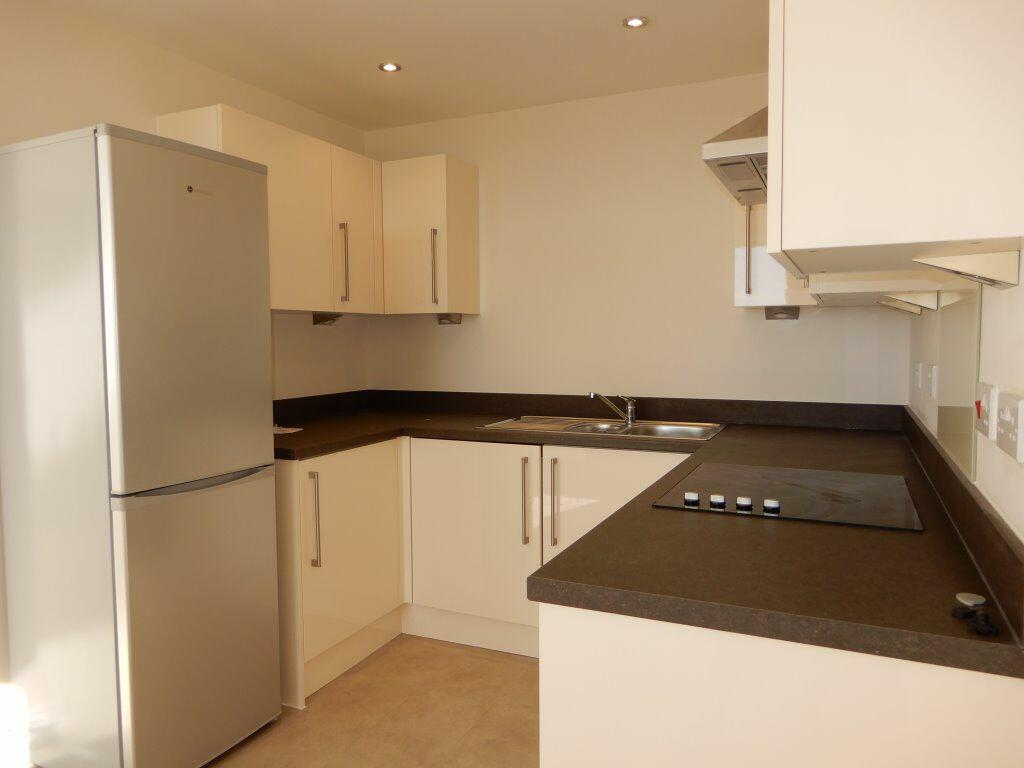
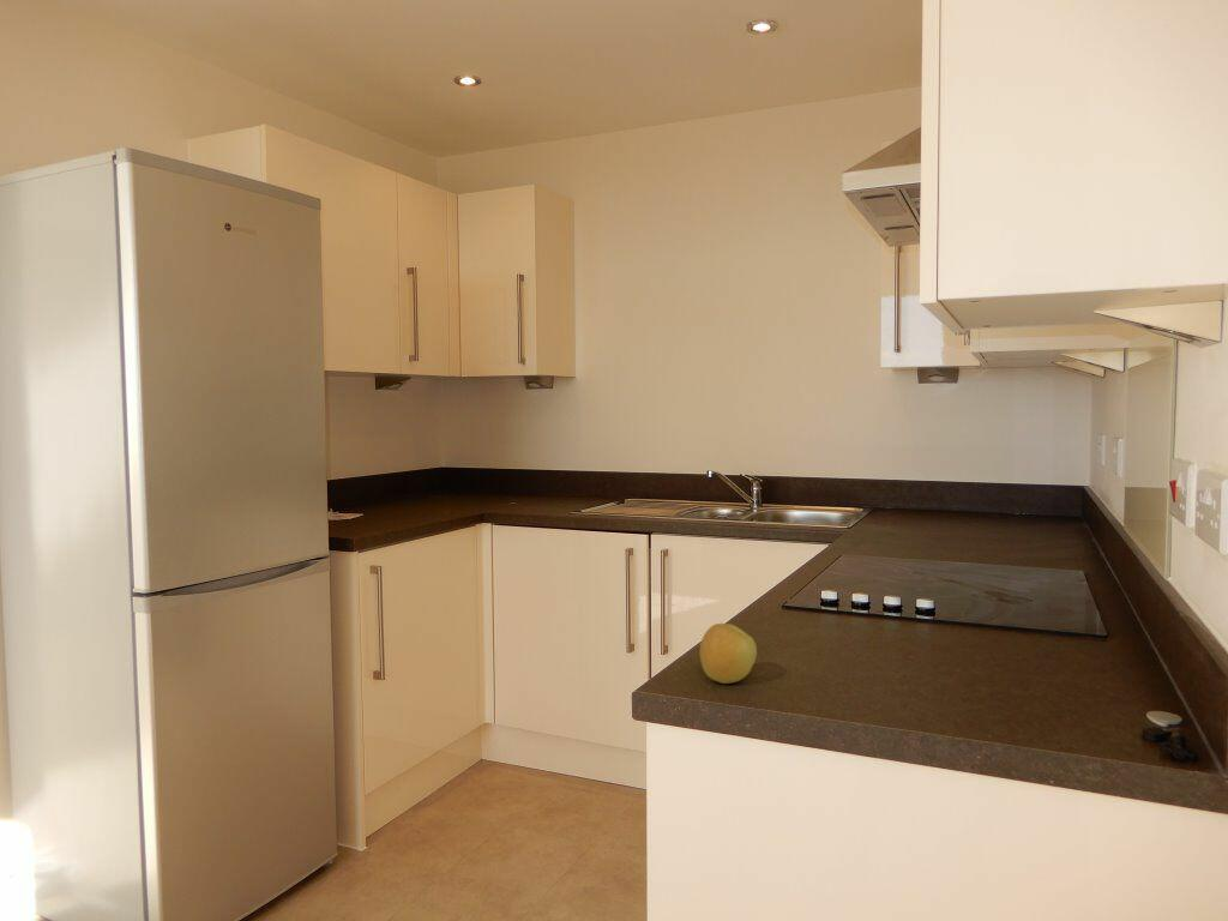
+ apple (727, 652)
